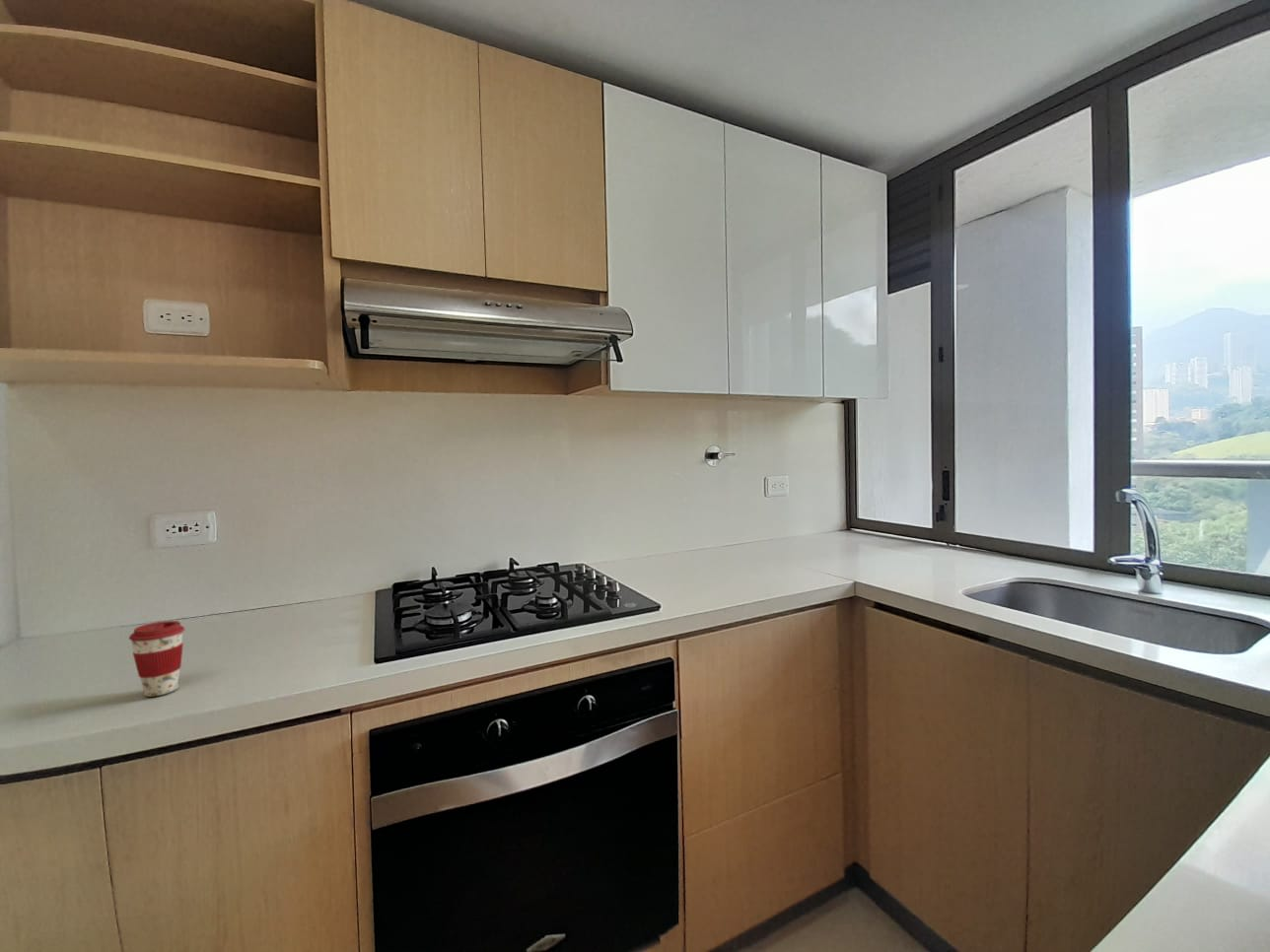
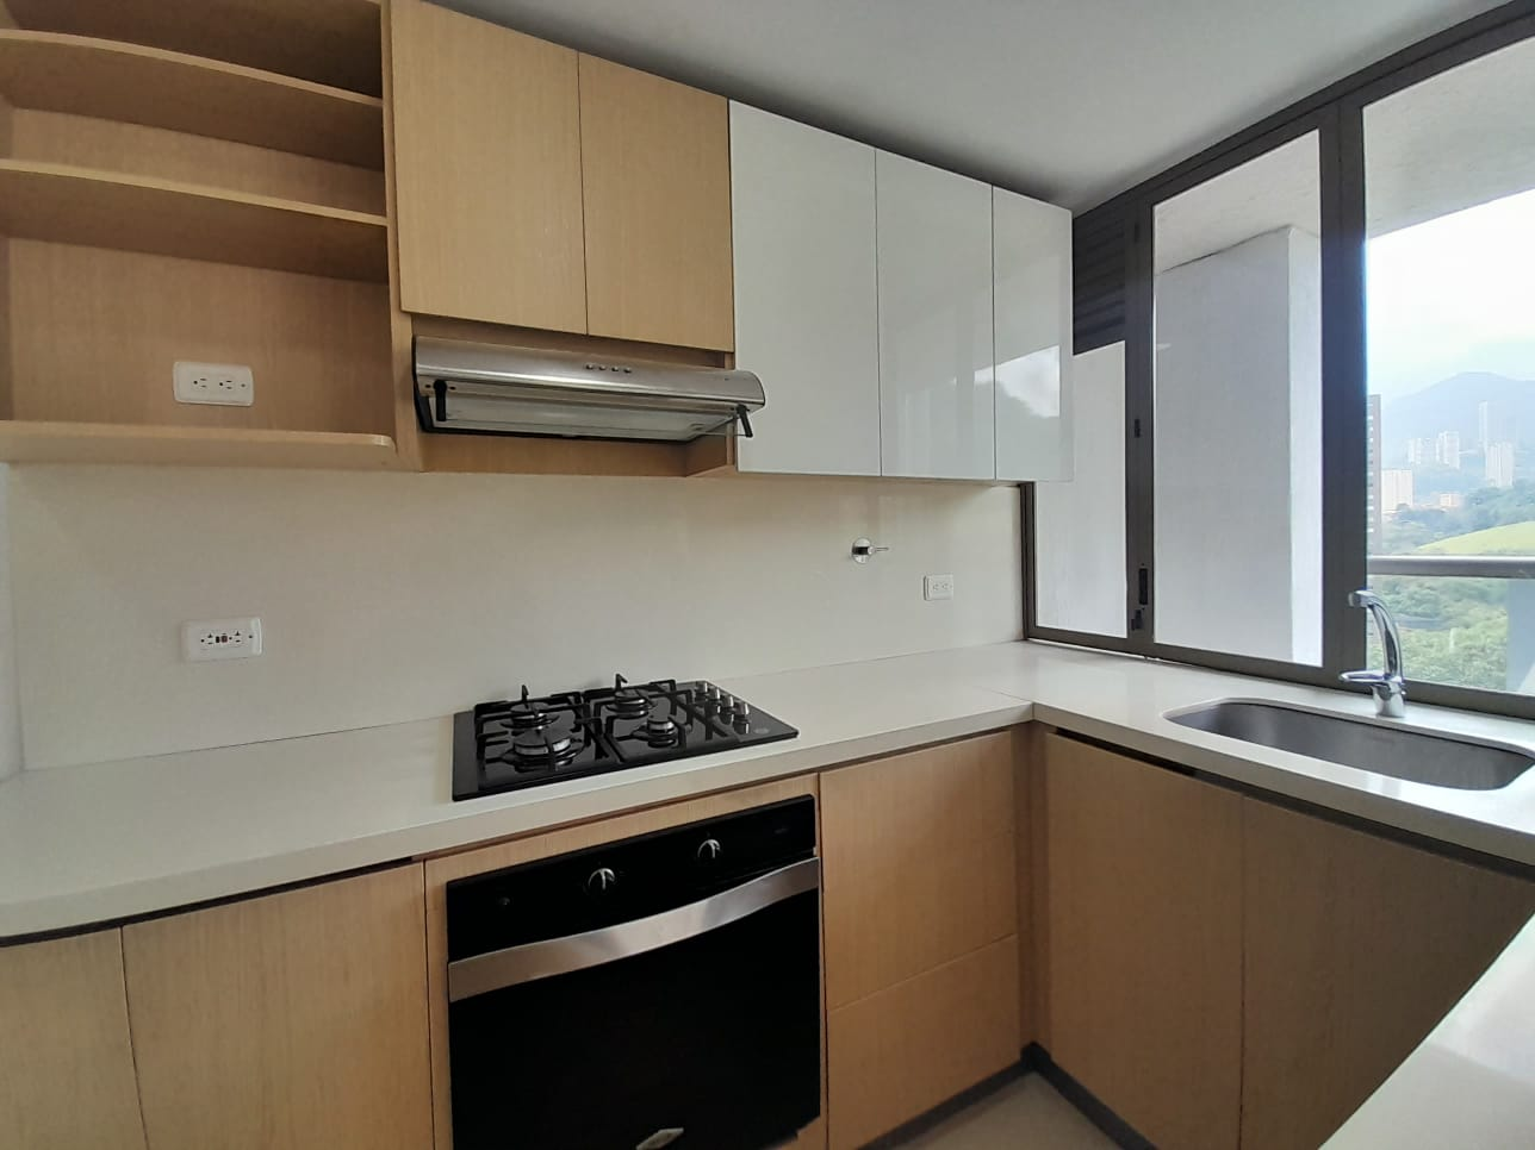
- coffee cup (159, 658)
